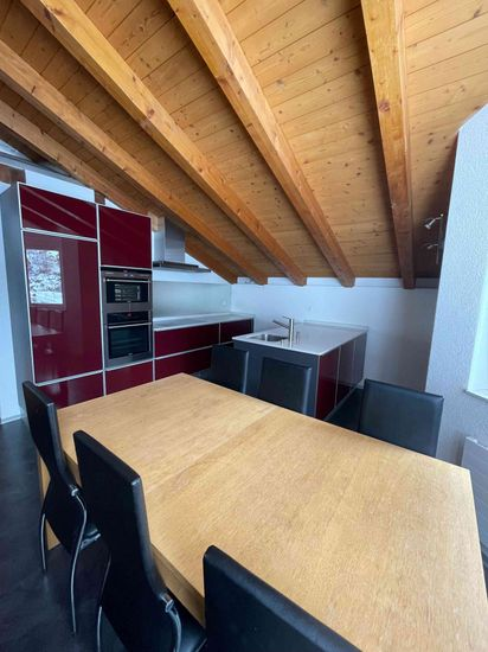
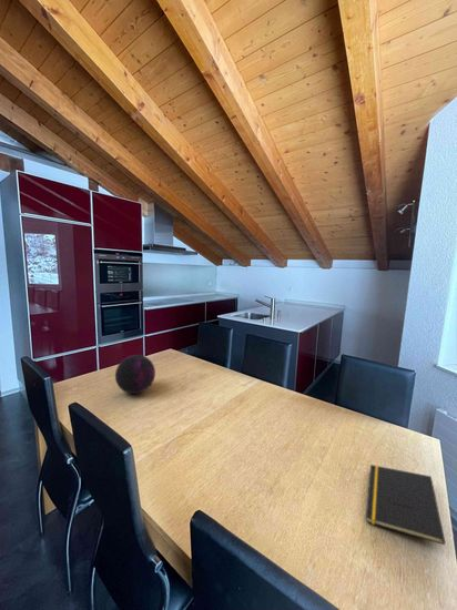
+ notepad (400, 497)
+ decorative orb (135, 374)
